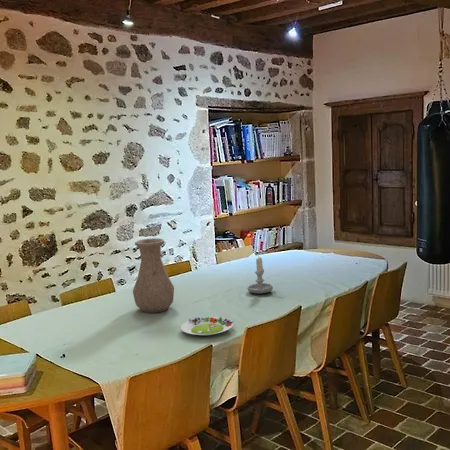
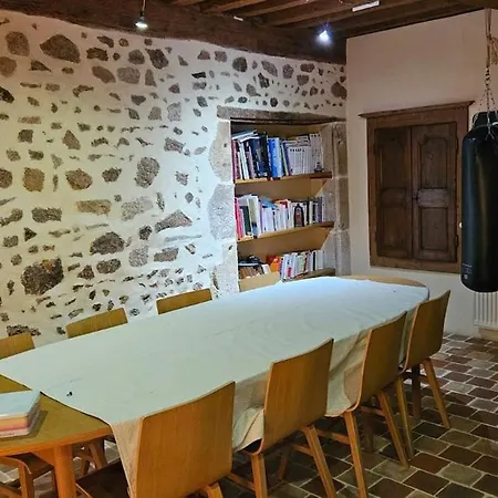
- vase (152, 275)
- candle (259, 274)
- salad plate (207, 327)
